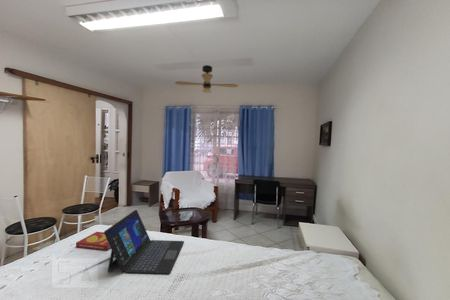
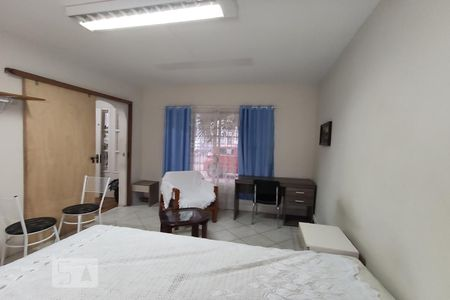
- ceiling fan (207, 77)
- laptop (148, 237)
- book (101, 240)
